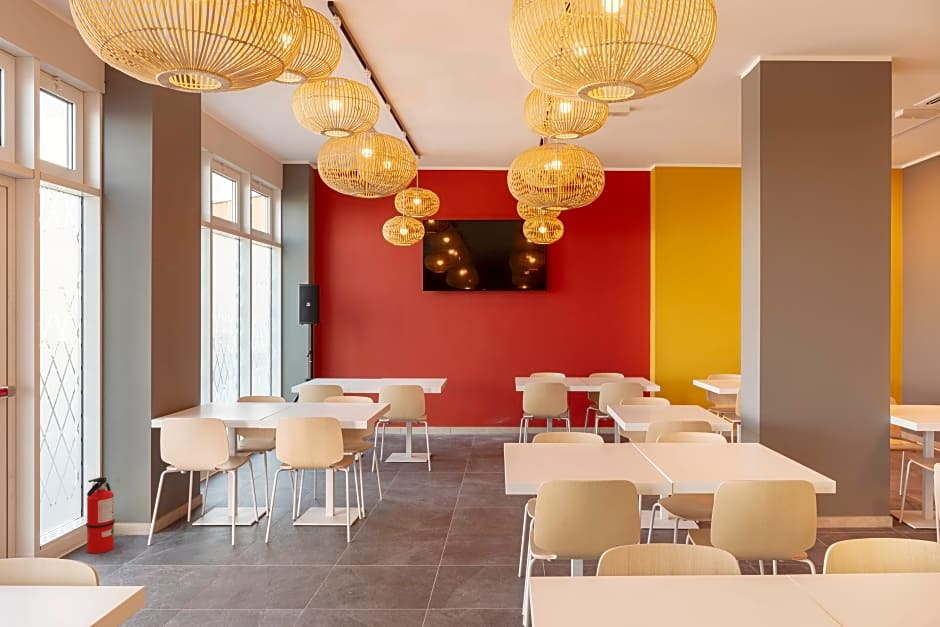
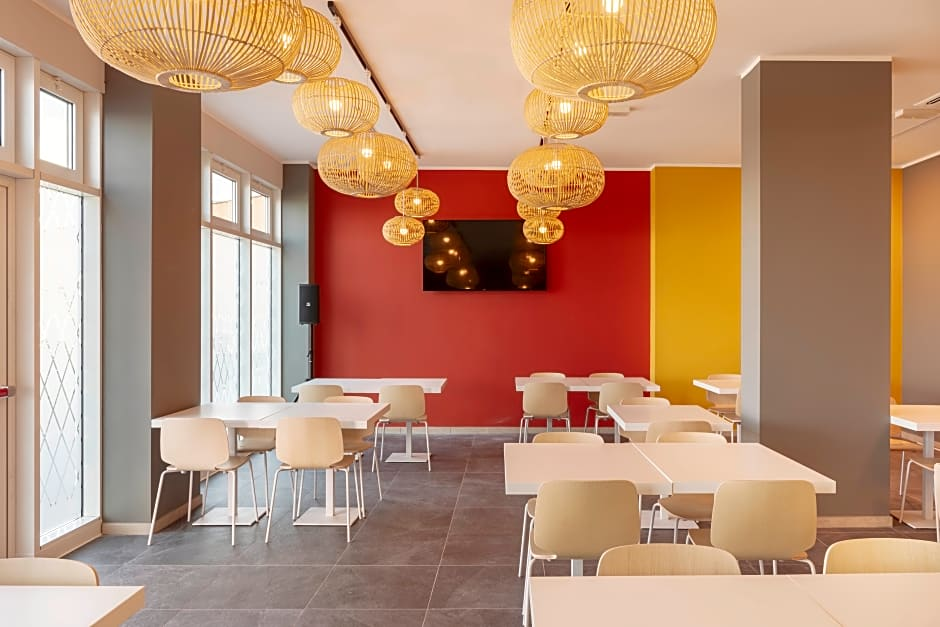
- fire extinguisher (104, 512)
